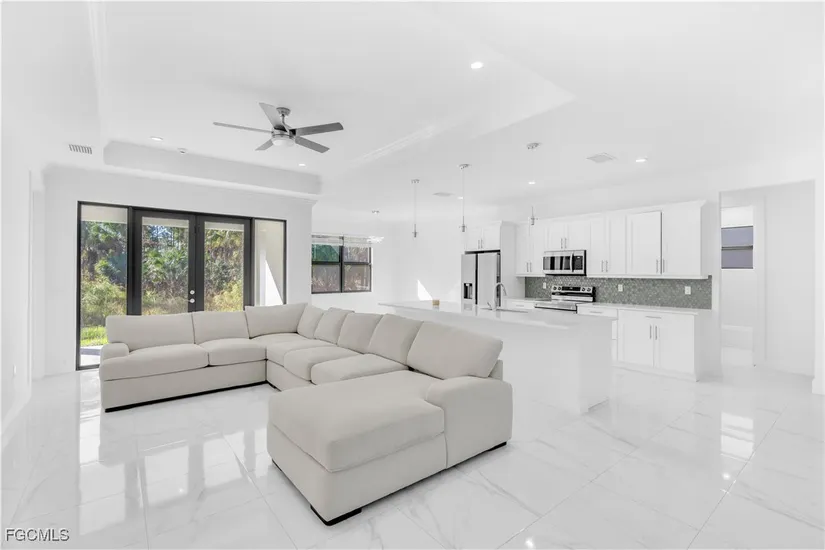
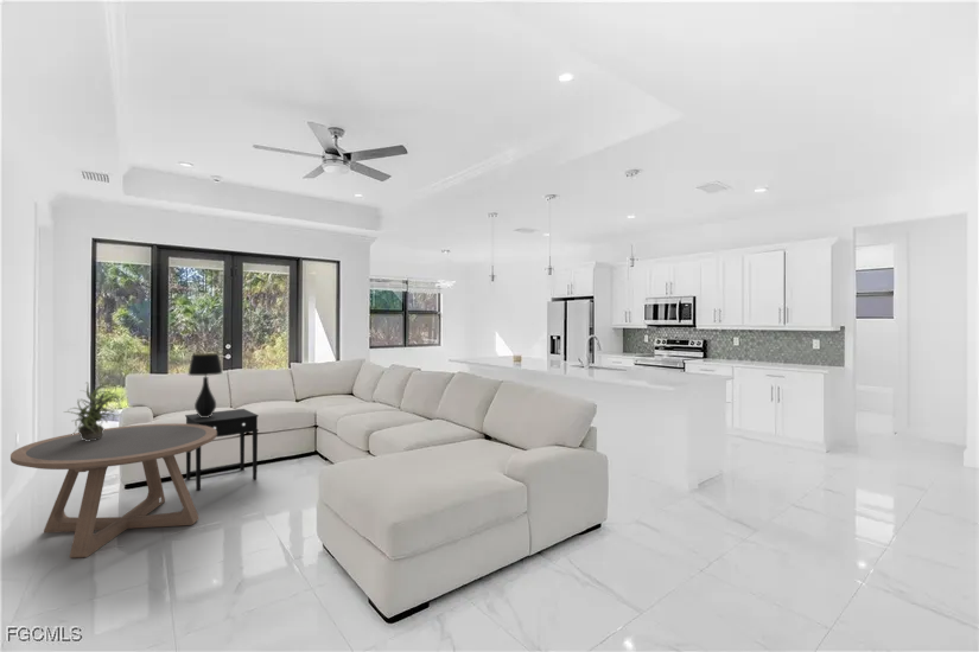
+ side table (217, 436)
+ table lamp (205, 384)
+ potted plant (96, 410)
+ coffee table (117, 465)
